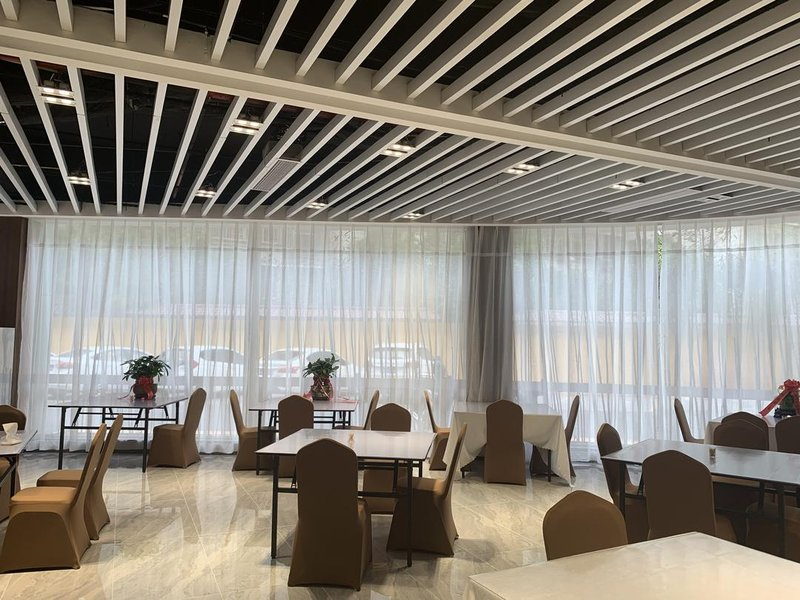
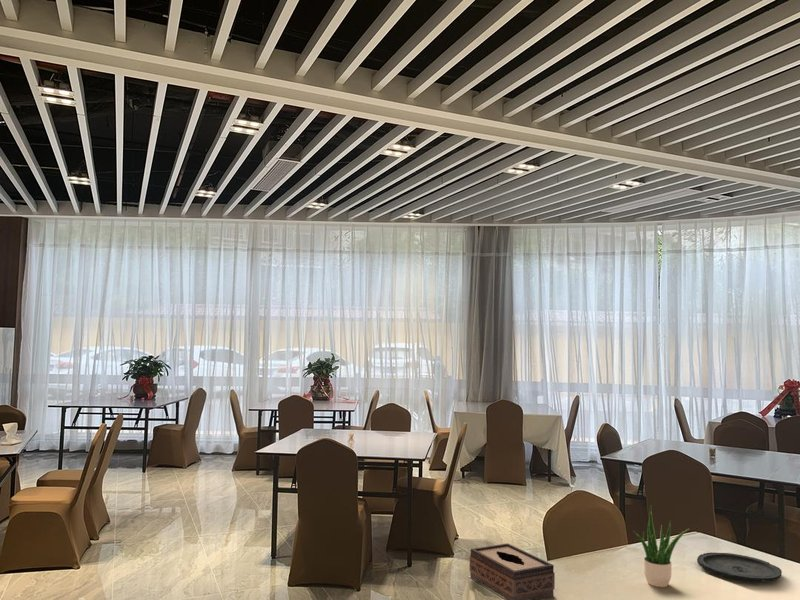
+ potted plant (657, 547)
+ plate (738, 567)
+ tissue box (510, 571)
